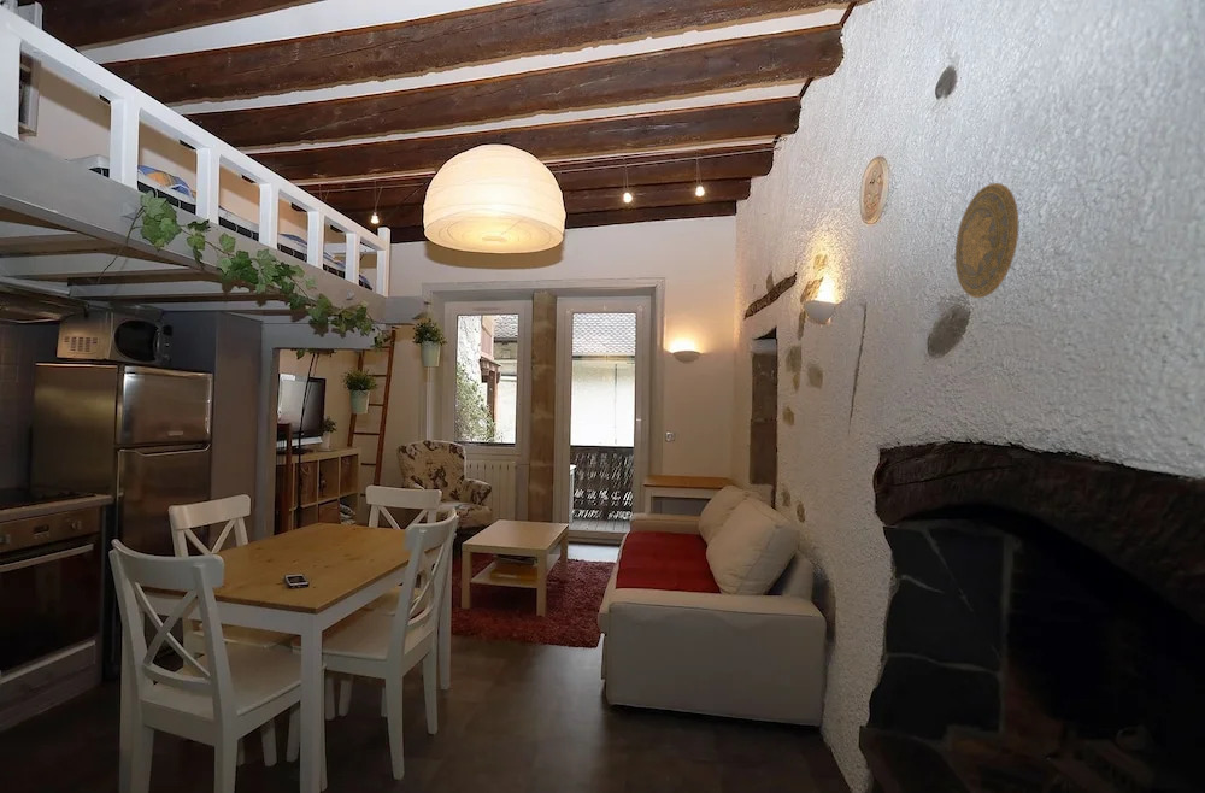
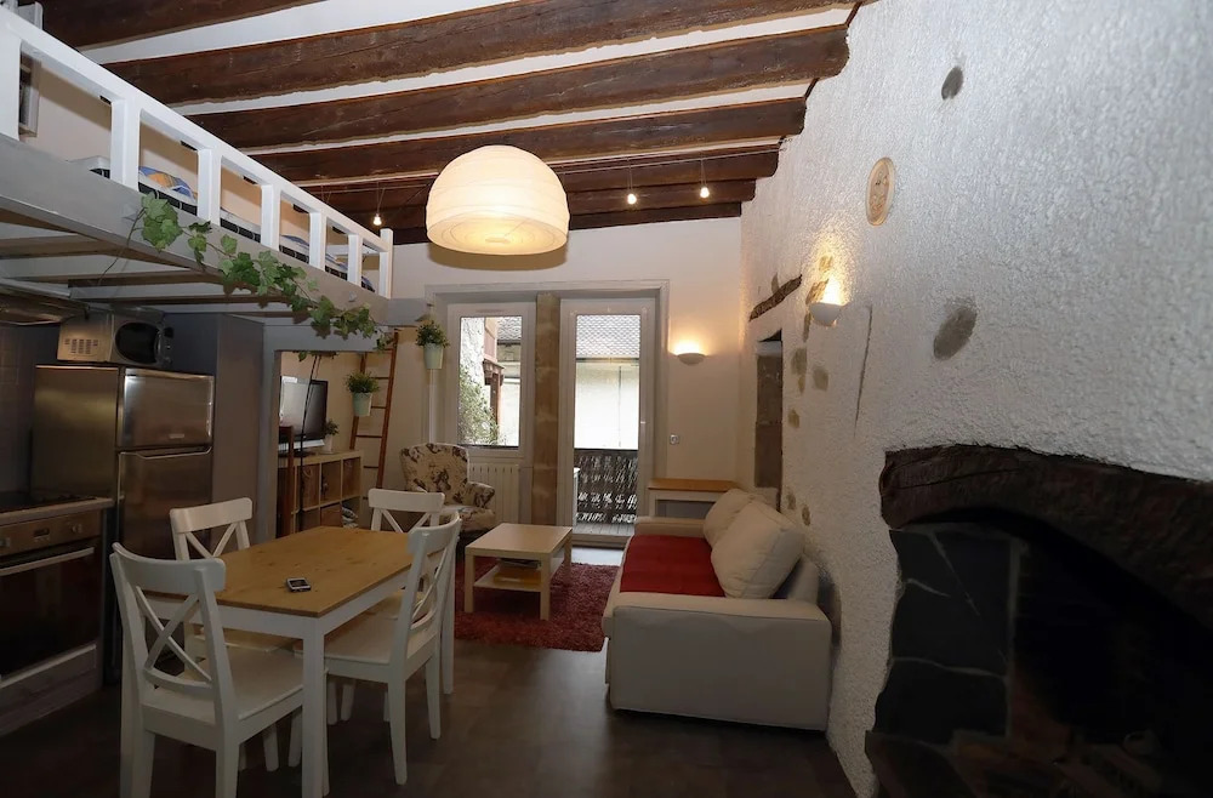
- decorative plate (978, 241)
